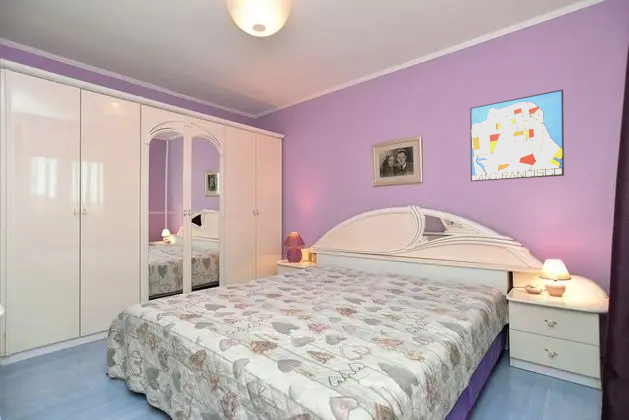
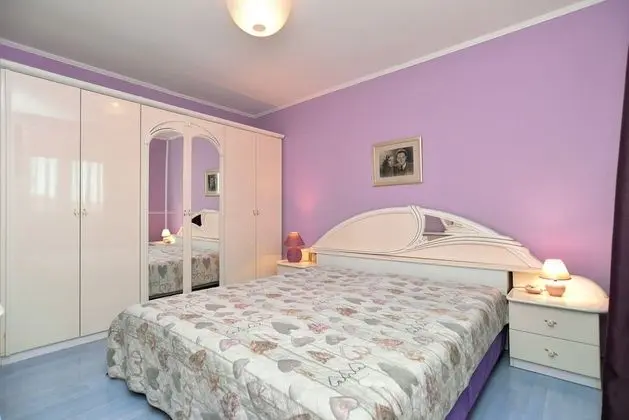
- wall art (513, 139)
